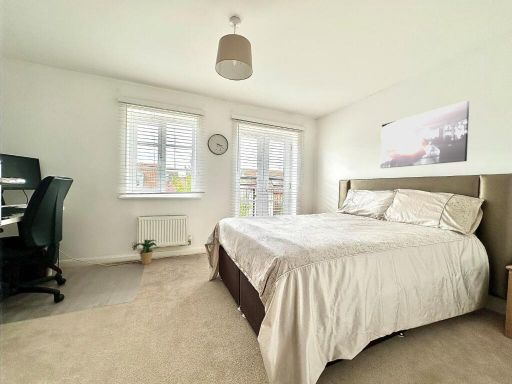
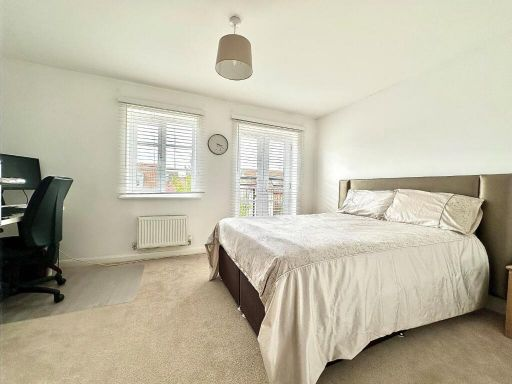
- wall art (417, 140)
- potted plant (146, 251)
